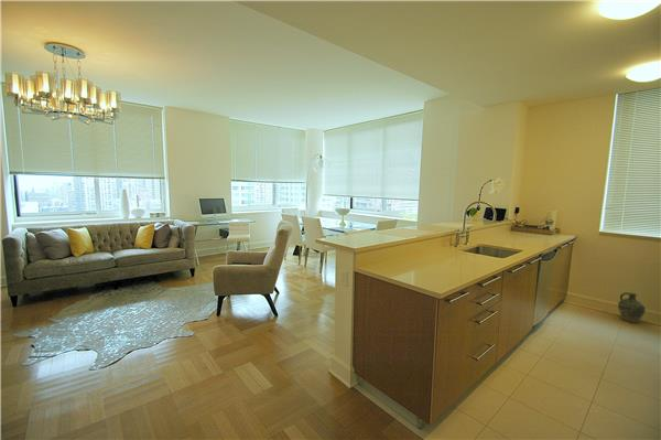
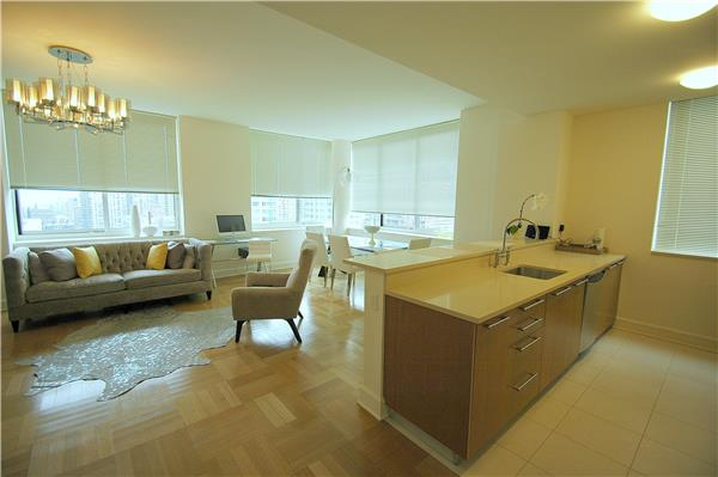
- ceramic jug (631, 307)
